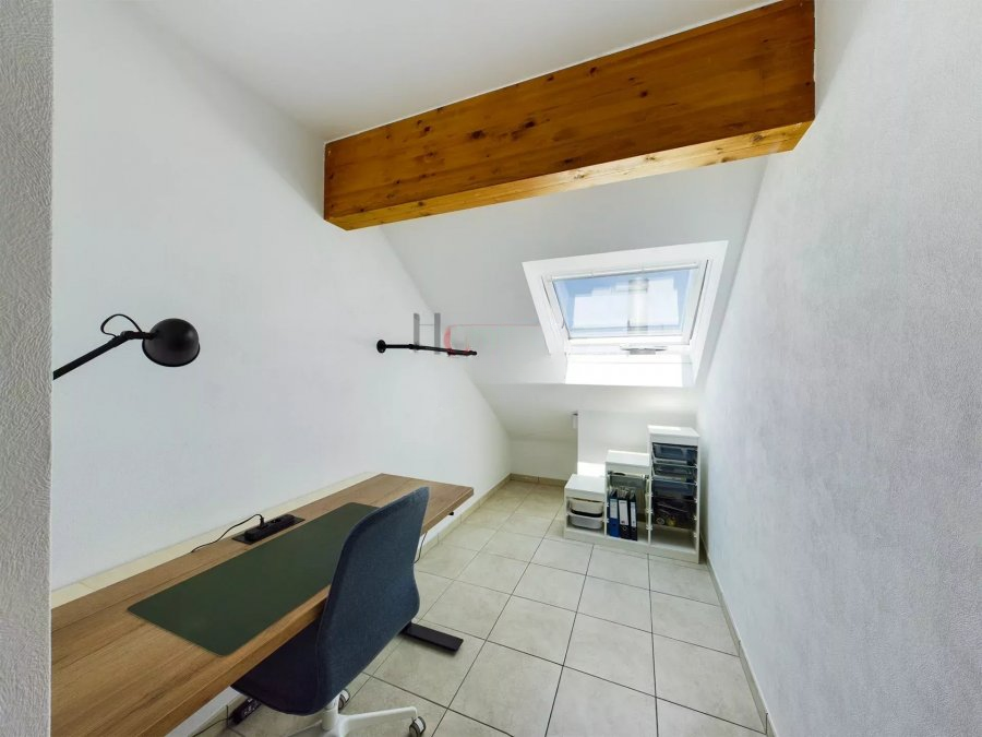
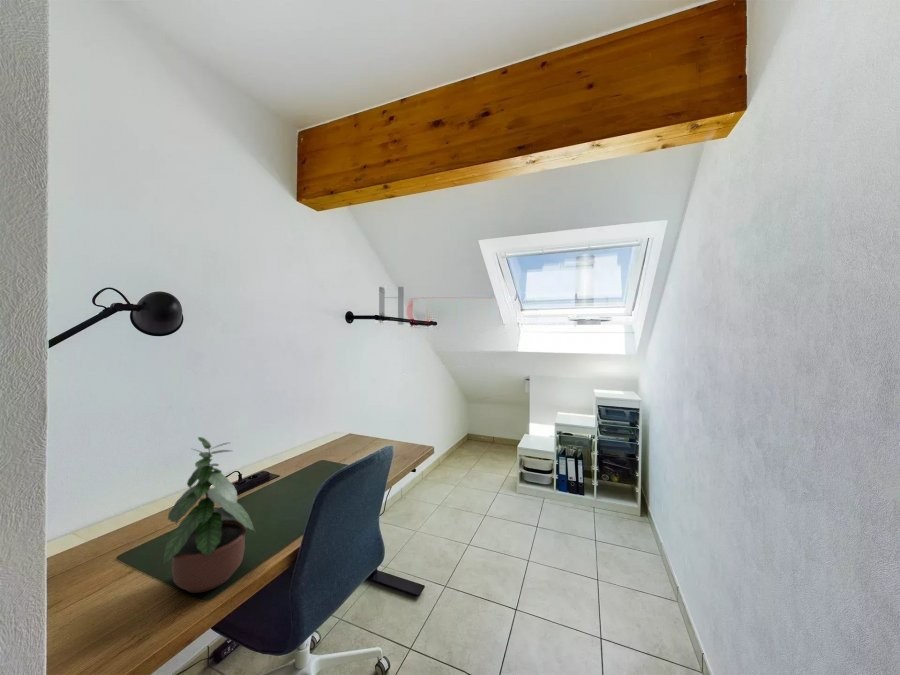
+ potted plant (208, 505)
